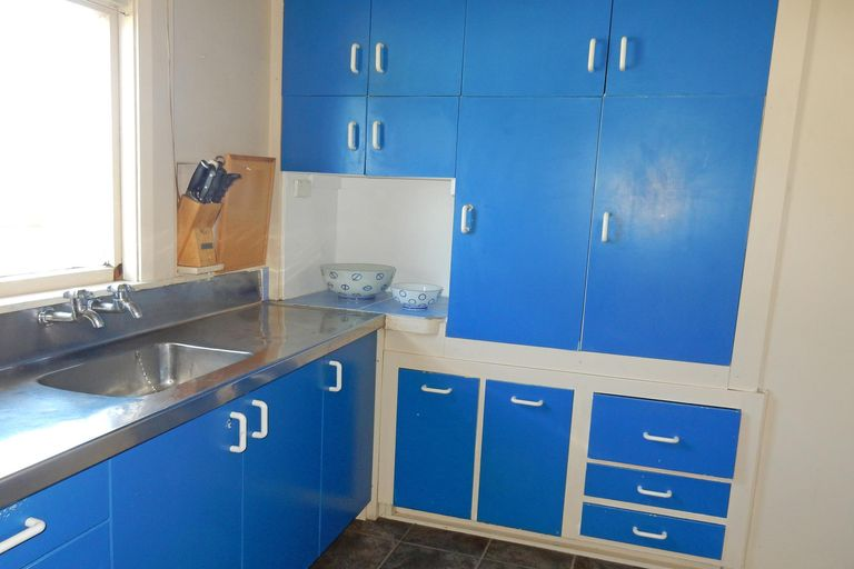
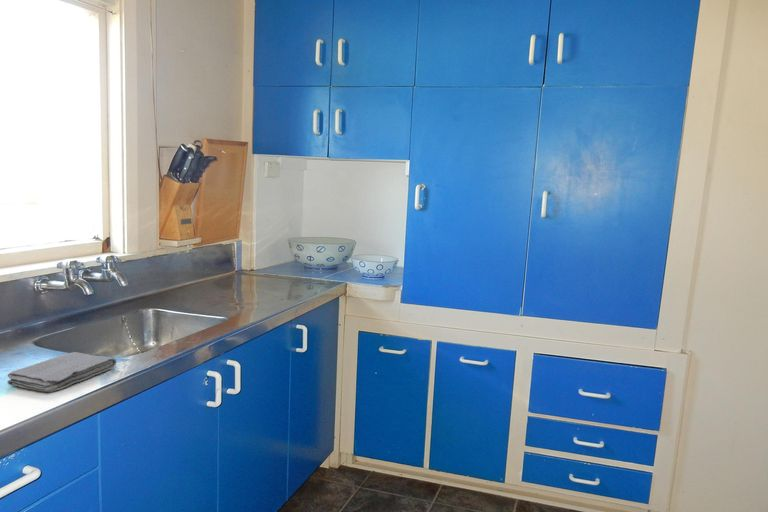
+ washcloth (63, 369)
